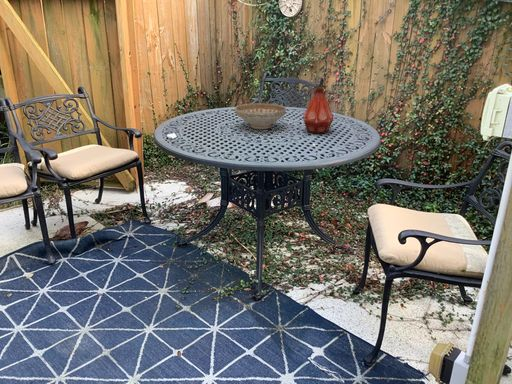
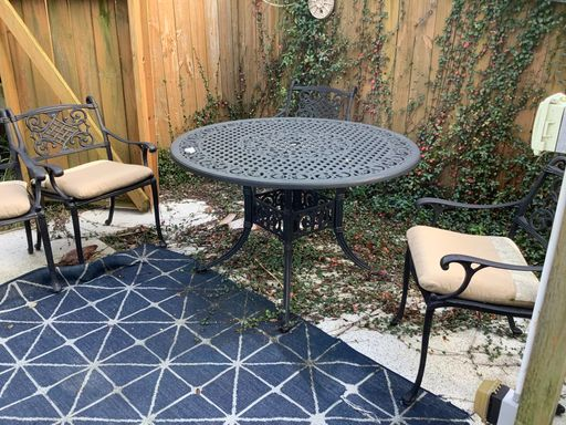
- bottle (318, 108)
- decorative bowl (260, 117)
